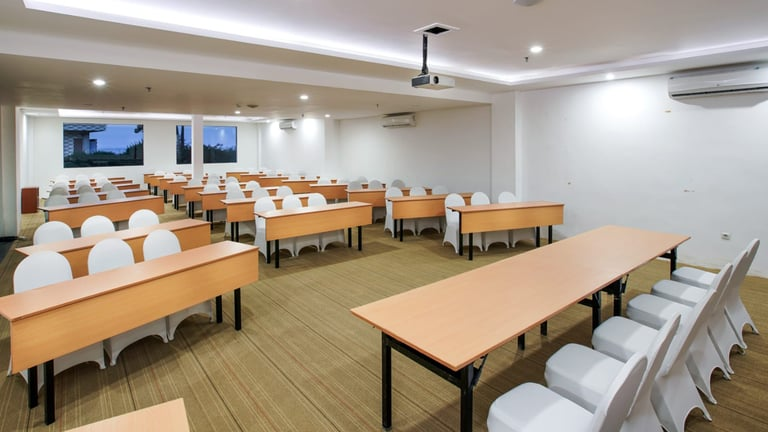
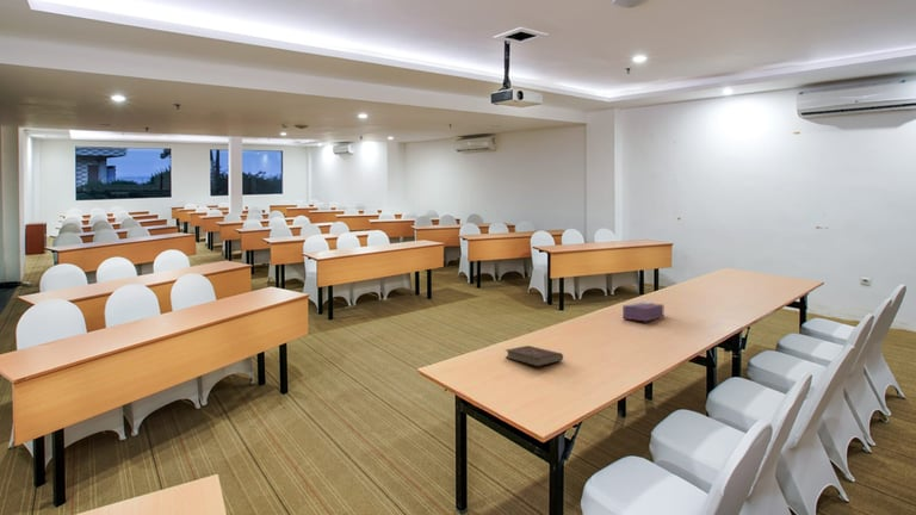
+ tissue box (643, 310)
+ book (533, 355)
